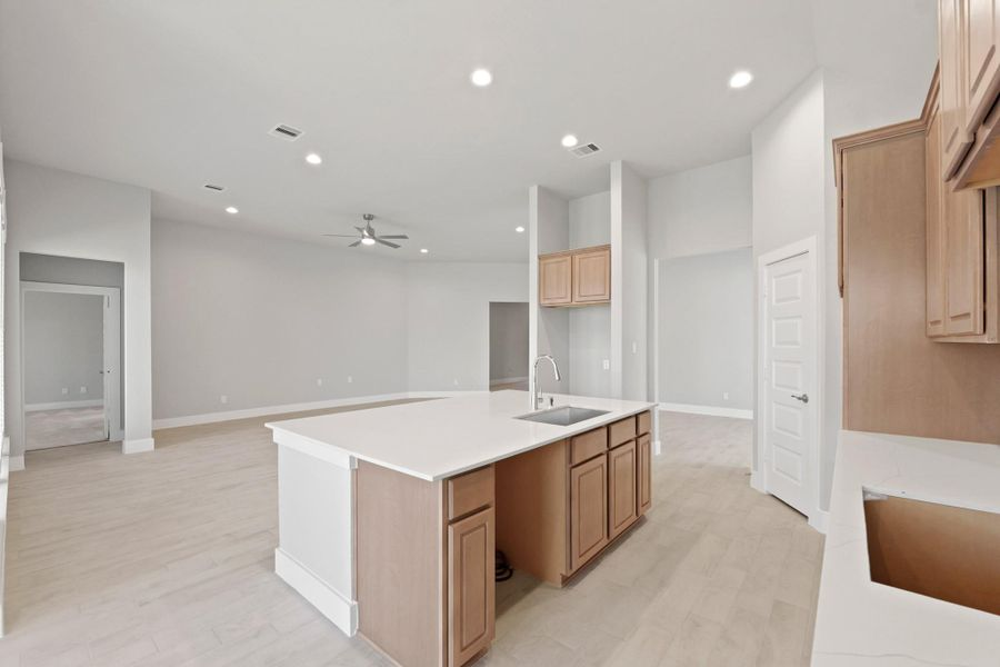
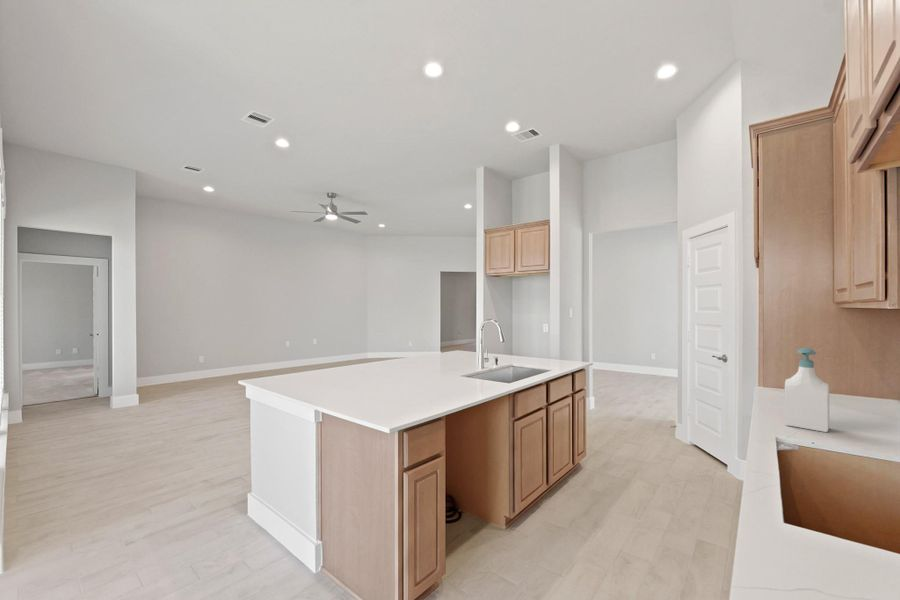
+ soap bottle (806, 387)
